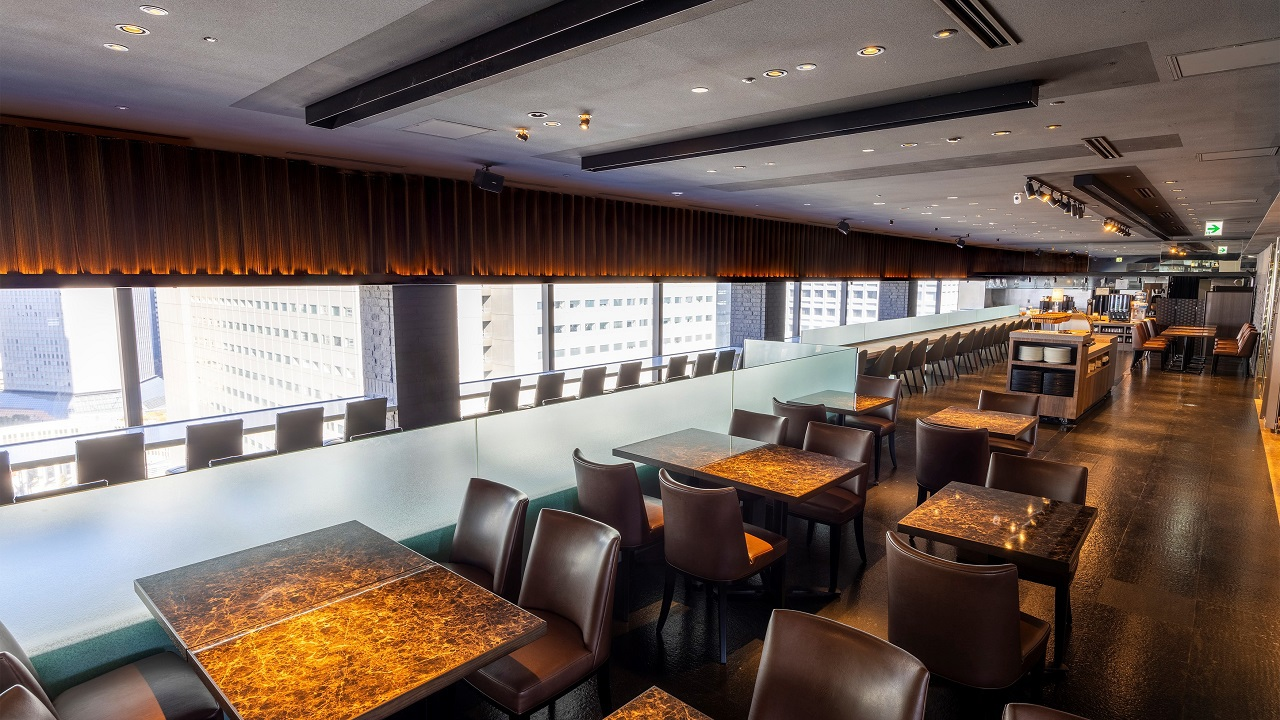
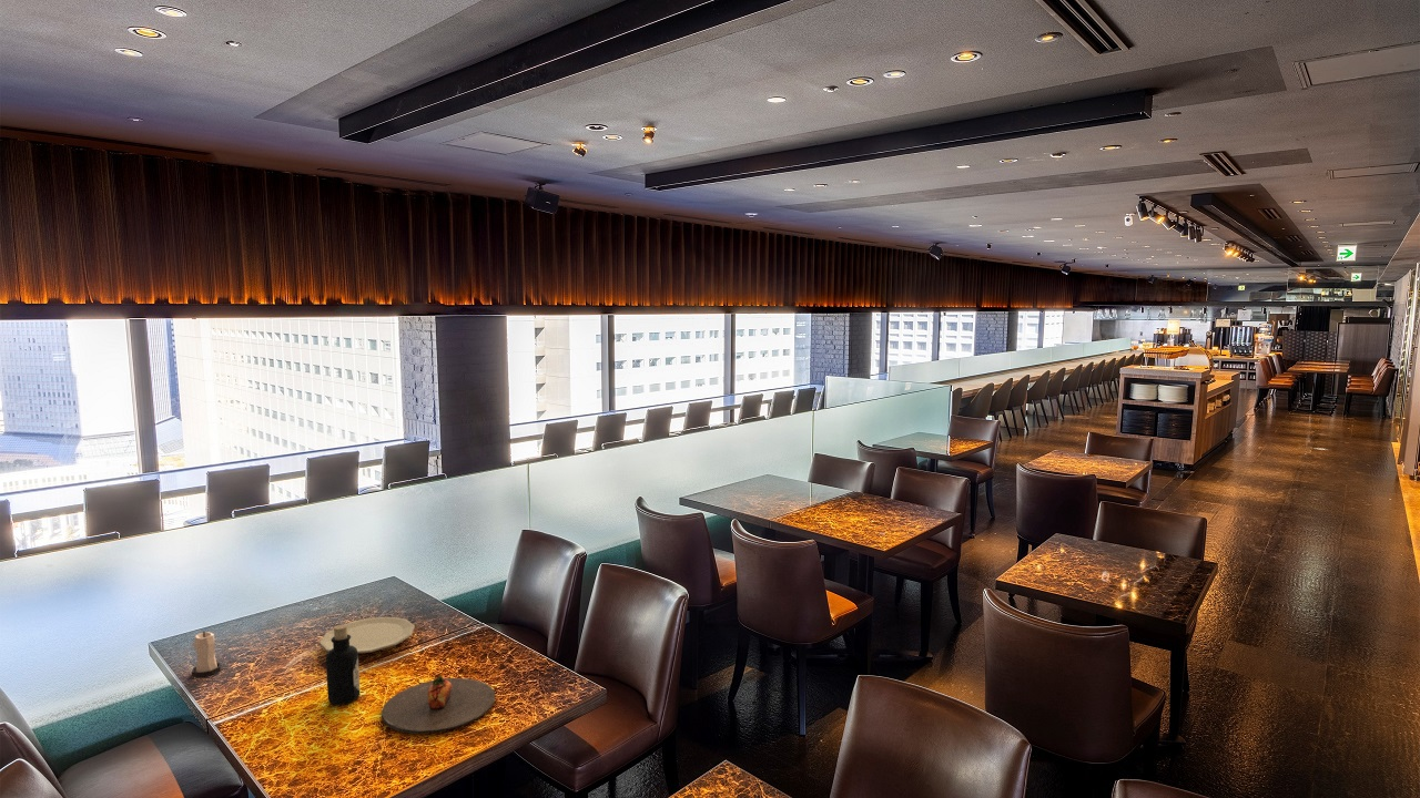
+ bottle (342, 663)
+ plate (438, 690)
+ candle (205, 651)
+ plate (368, 637)
